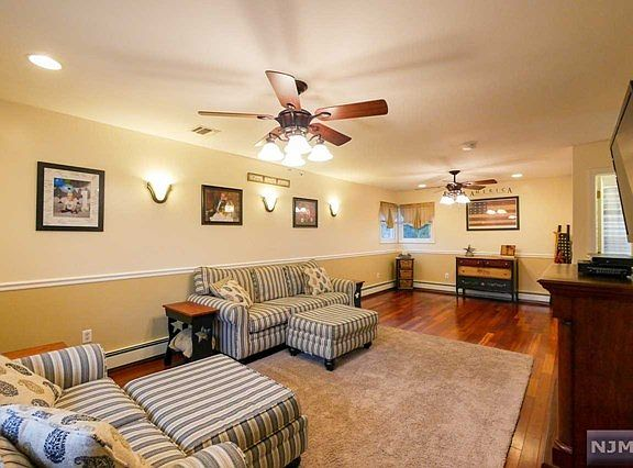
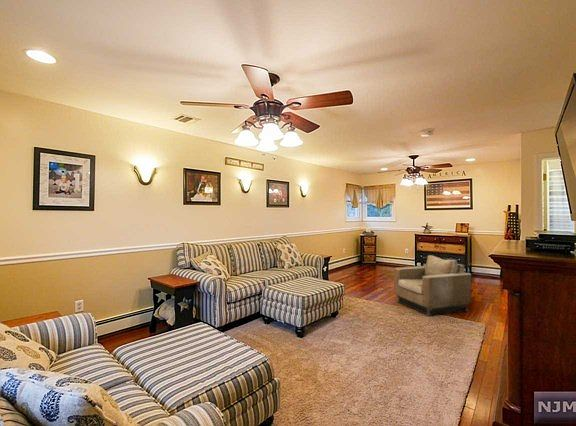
+ armchair (429, 280)
